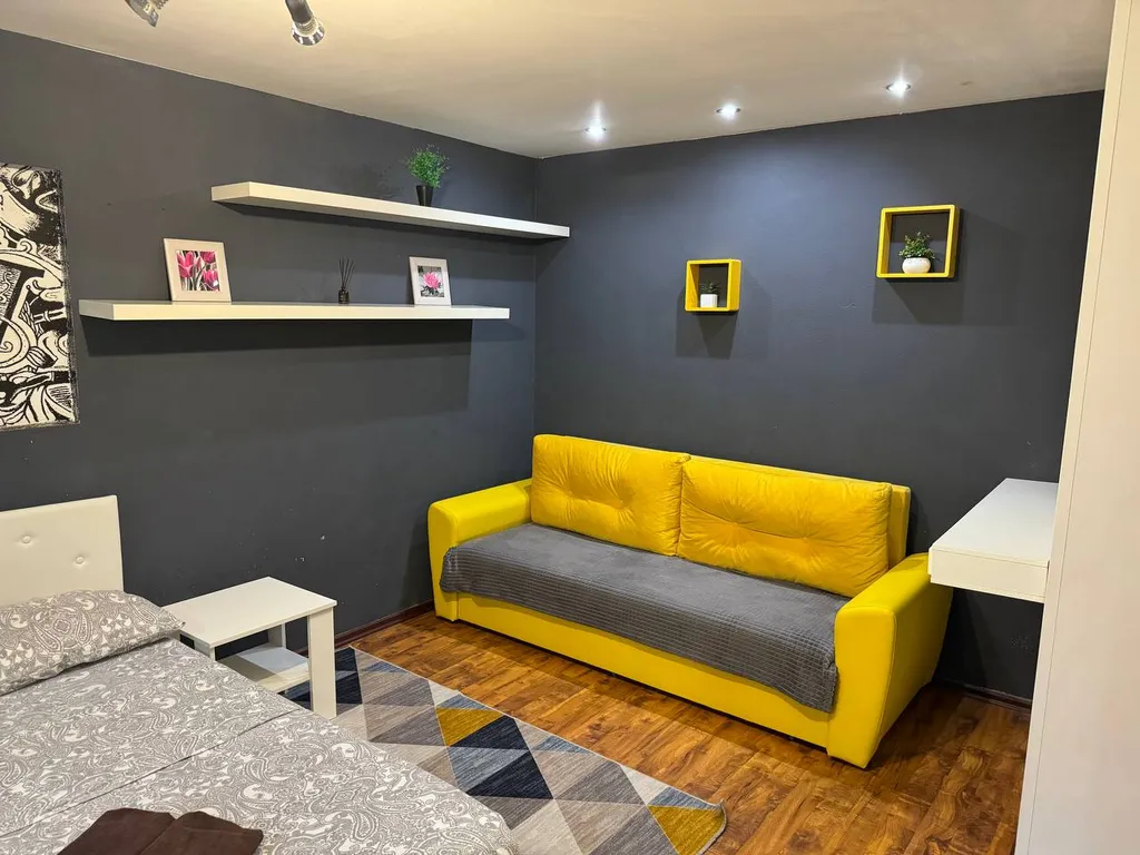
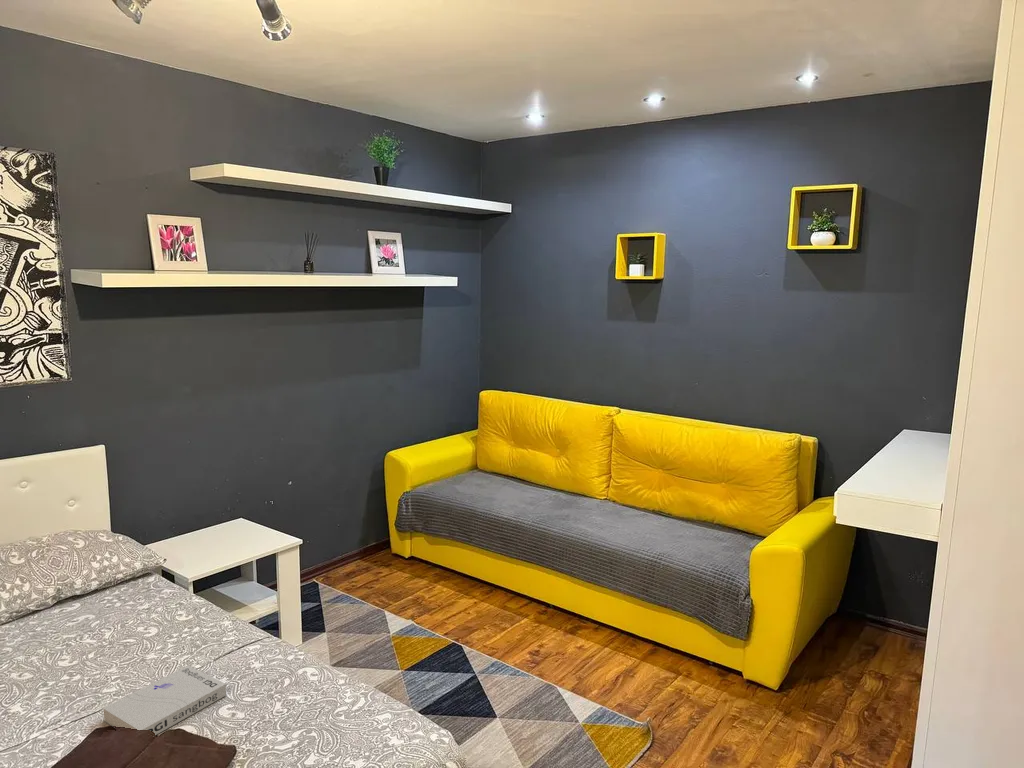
+ book (166, 701)
